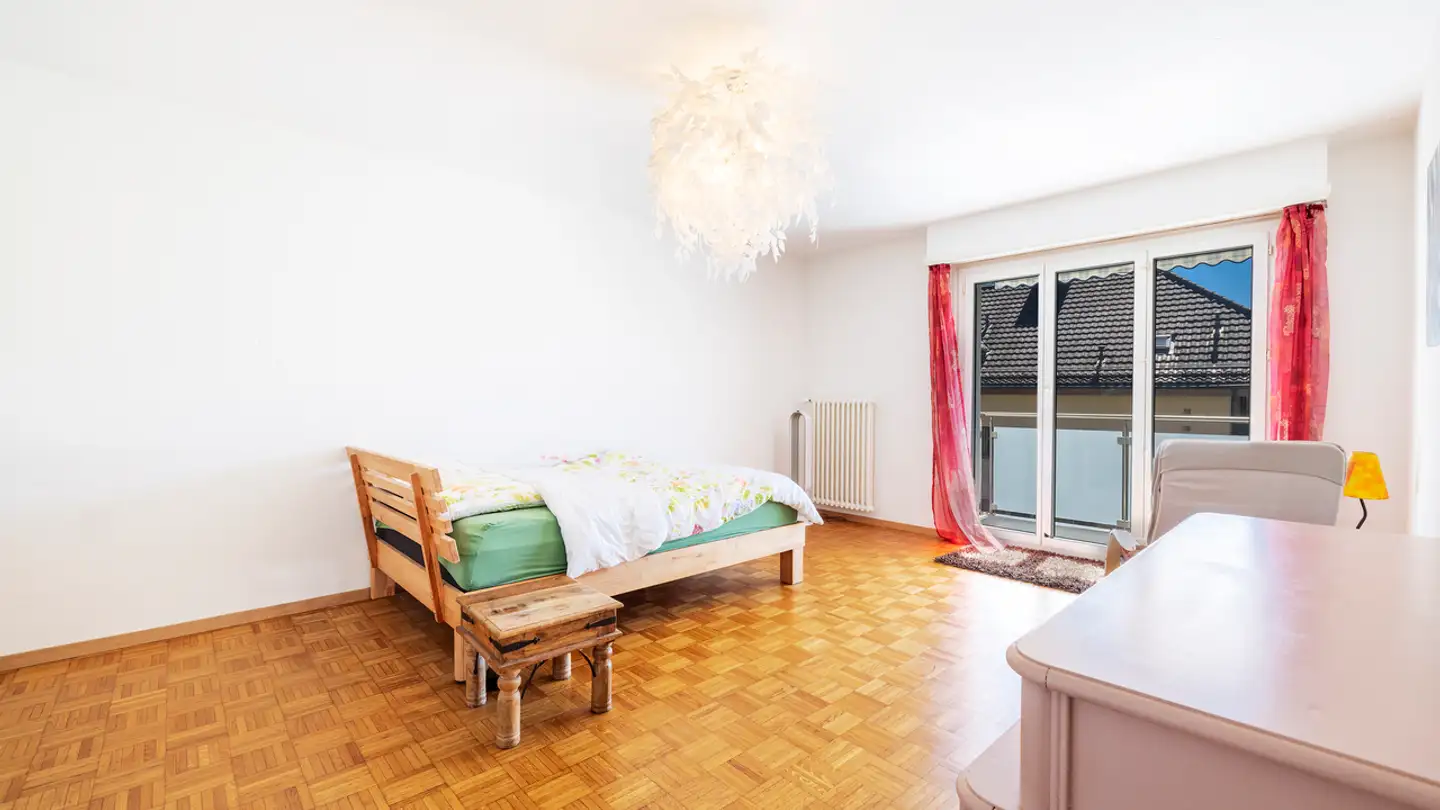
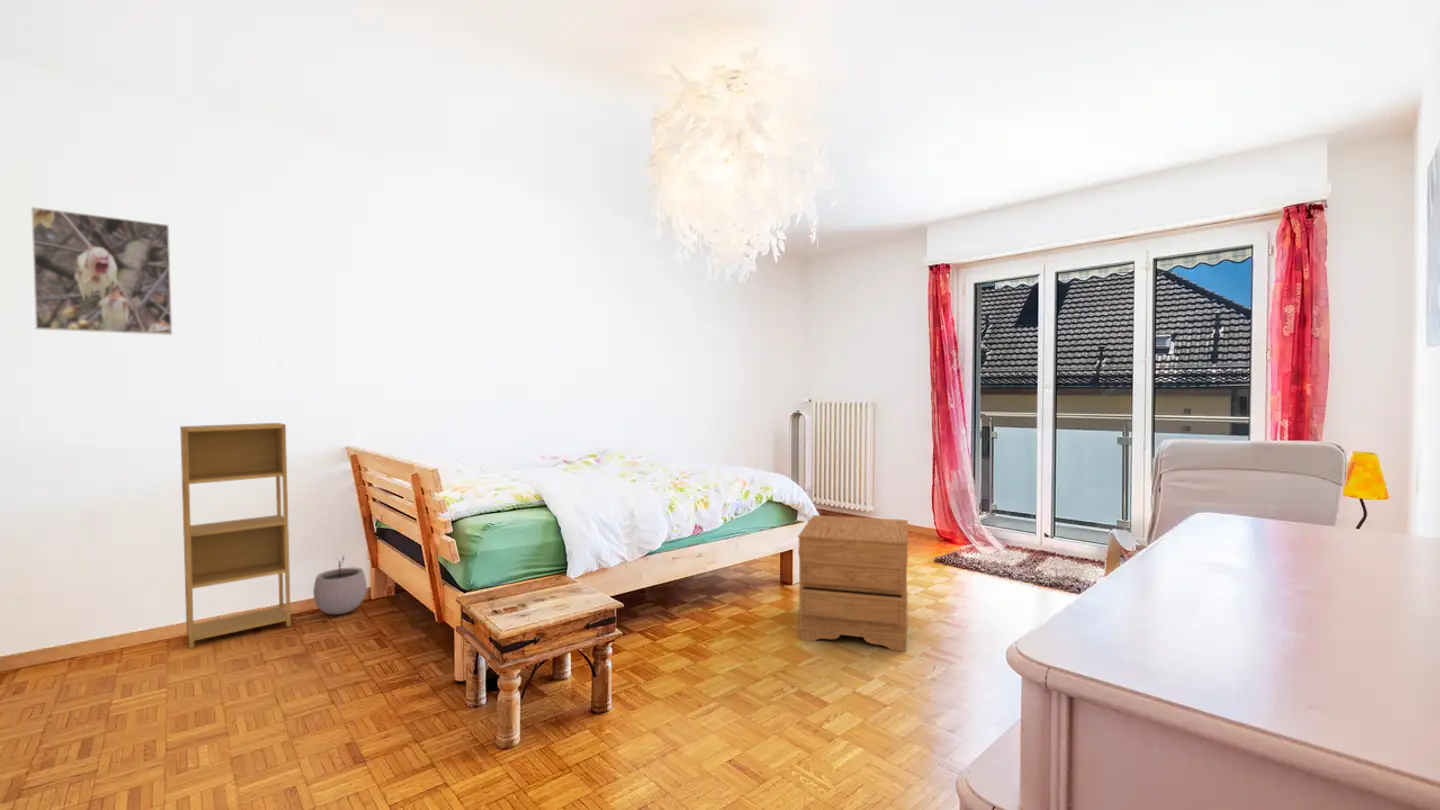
+ shelving unit (236, 528)
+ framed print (105, 274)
+ plant pot (340, 584)
+ nightstand (855, 578)
